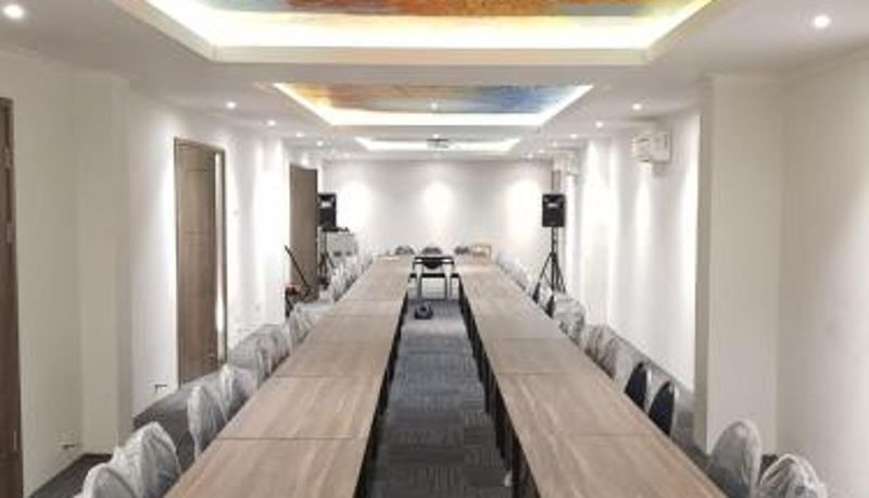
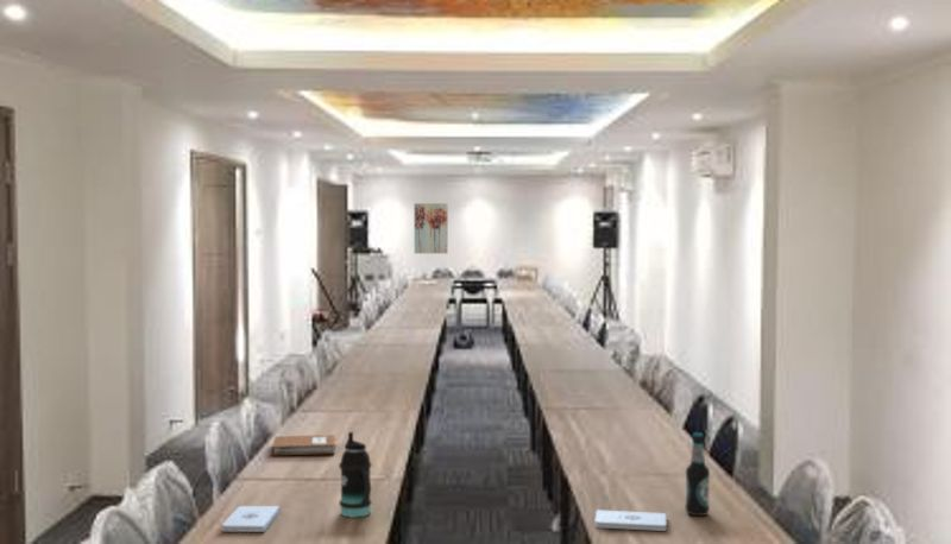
+ bottle (358, 474)
+ bottle (697, 473)
+ wall art (430, 228)
+ notepad (630, 519)
+ notebook (306, 444)
+ notepad (251, 518)
